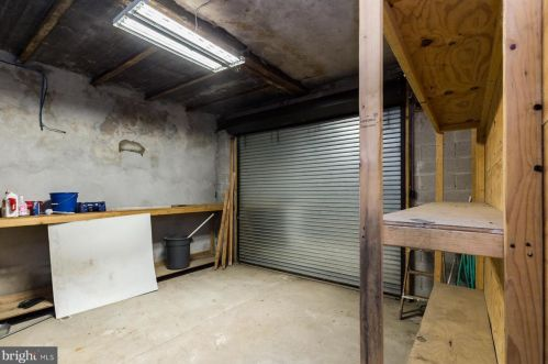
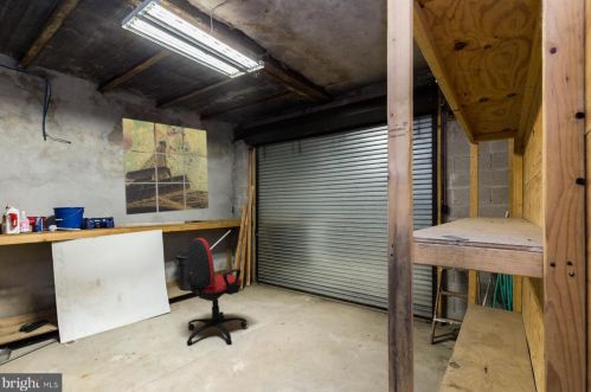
+ wall art (169, 168)
+ office chair (212, 284)
